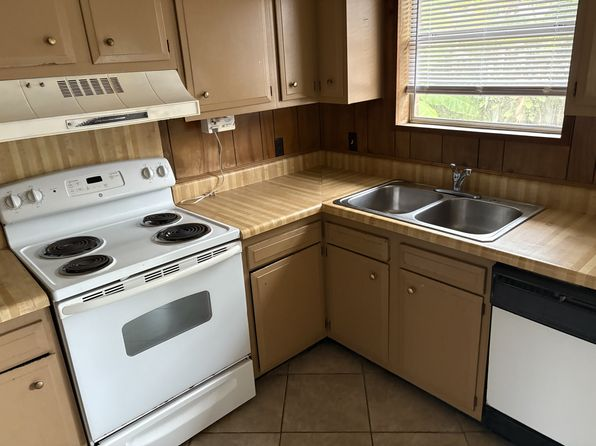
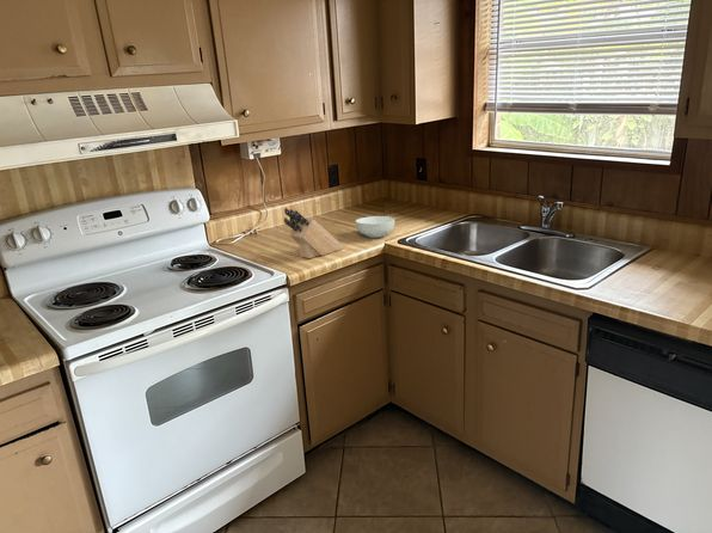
+ knife block (312, 229)
+ cereal bowl (375, 227)
